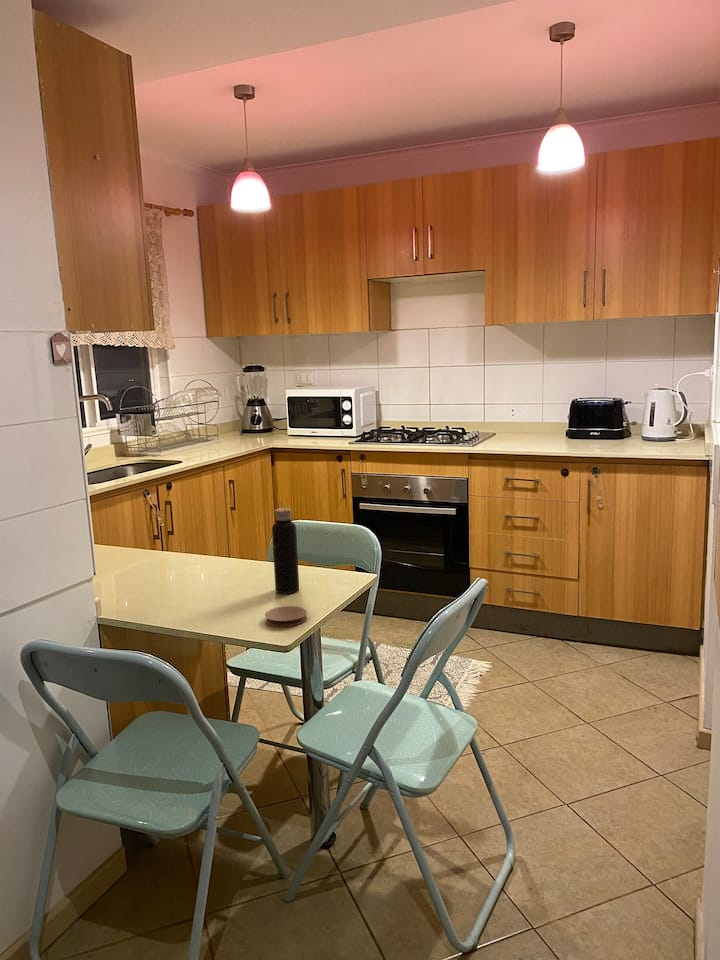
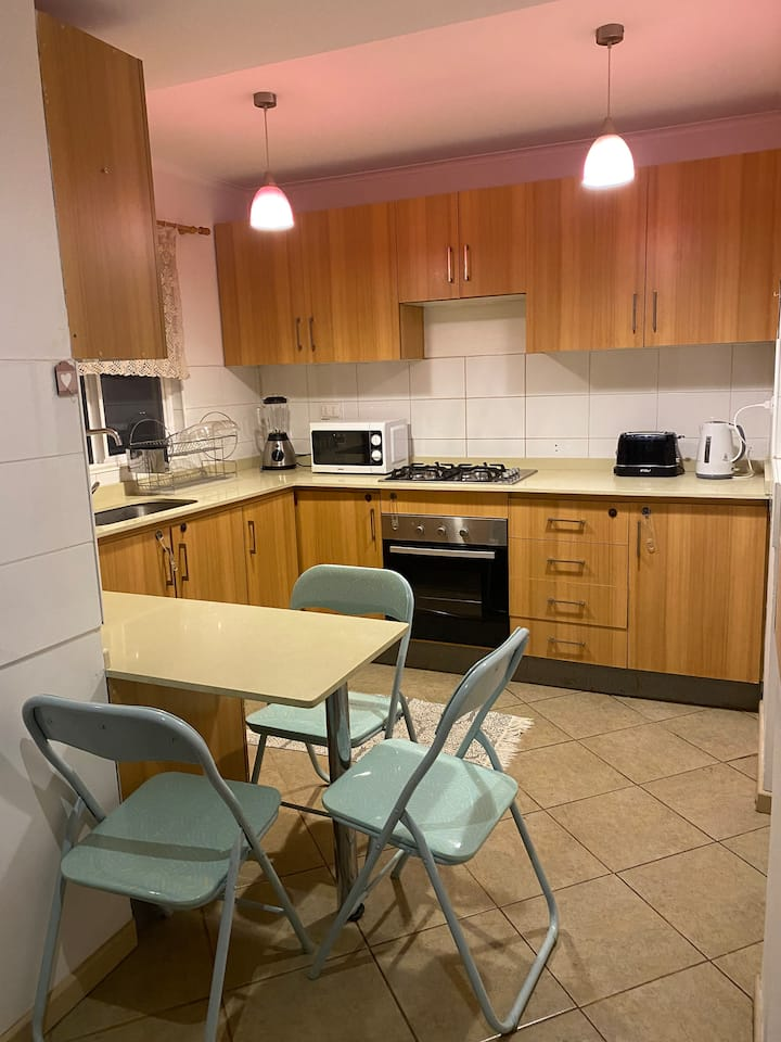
- water bottle (285, 546)
- coaster (286, 616)
